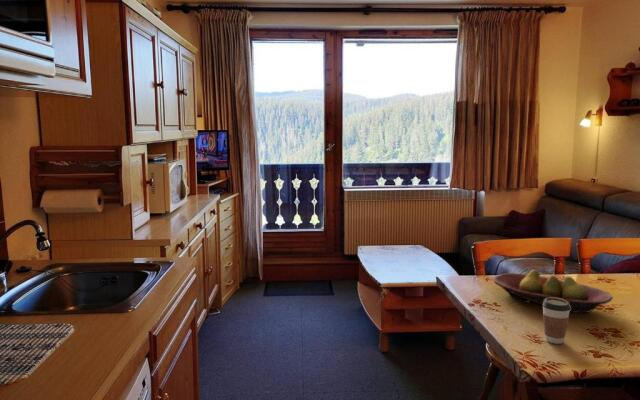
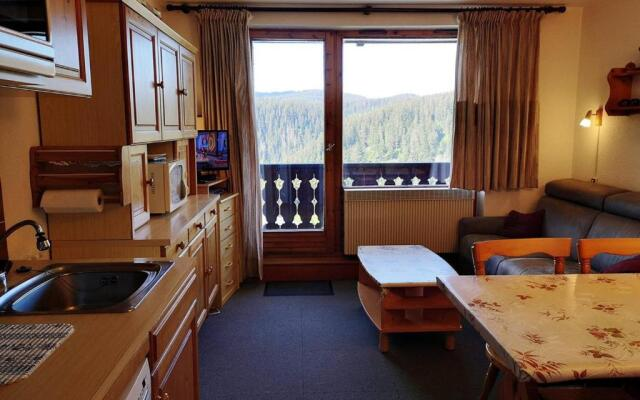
- coffee cup (555, 321)
- fruit bowl (549, 288)
